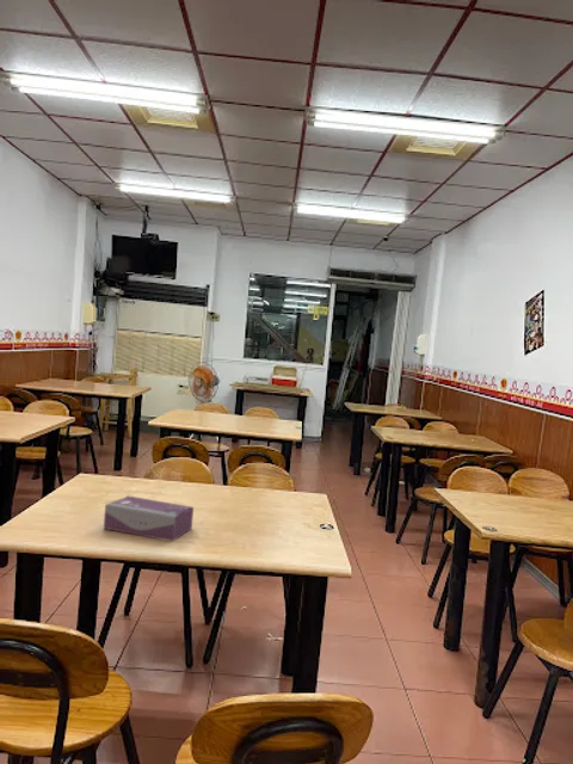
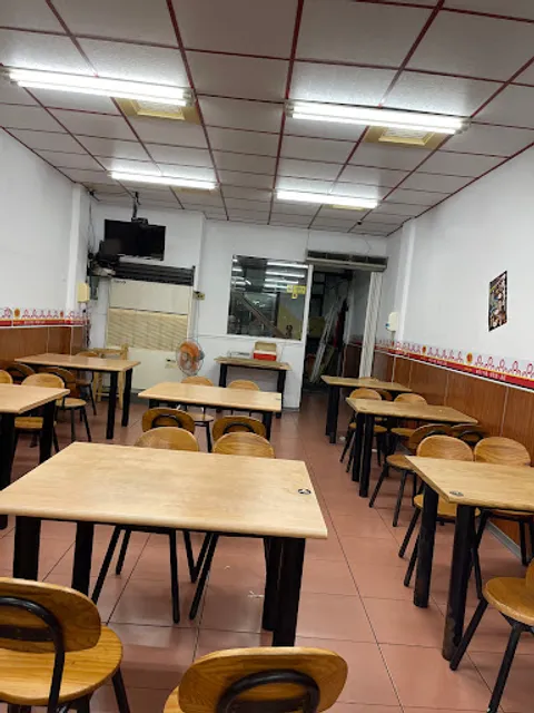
- tissue box (149, 516)
